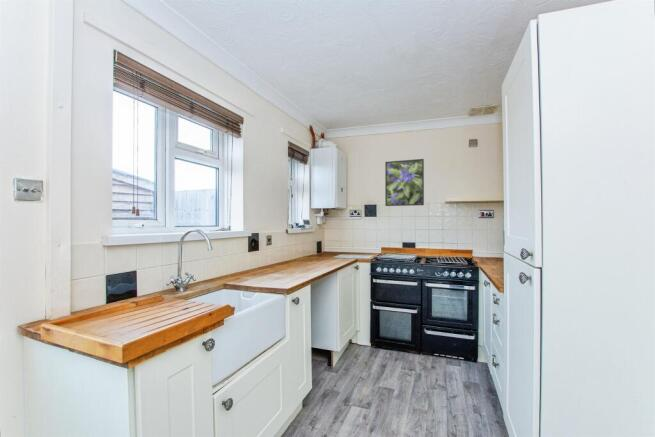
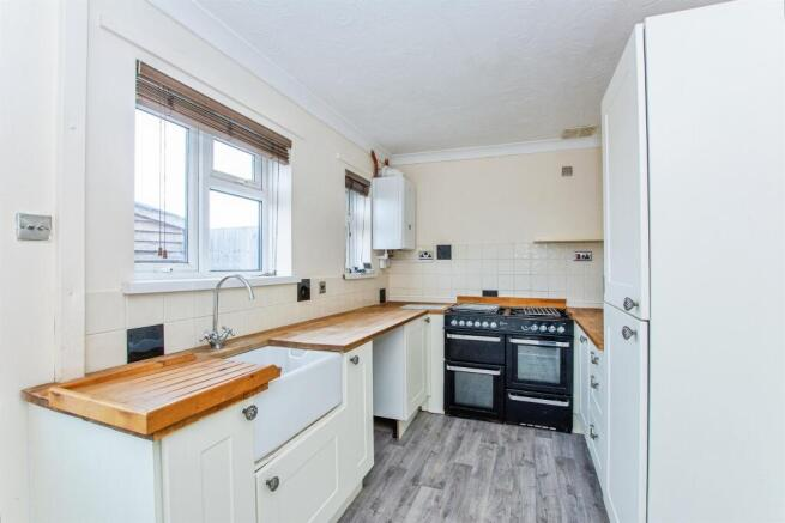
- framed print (404, 183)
